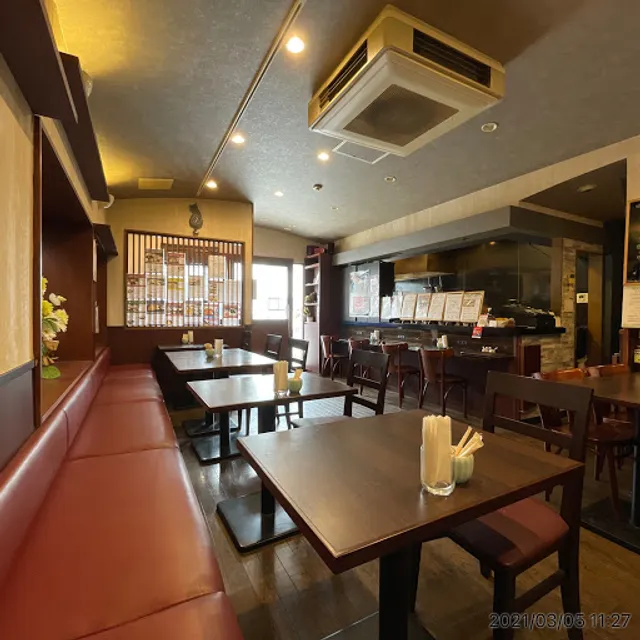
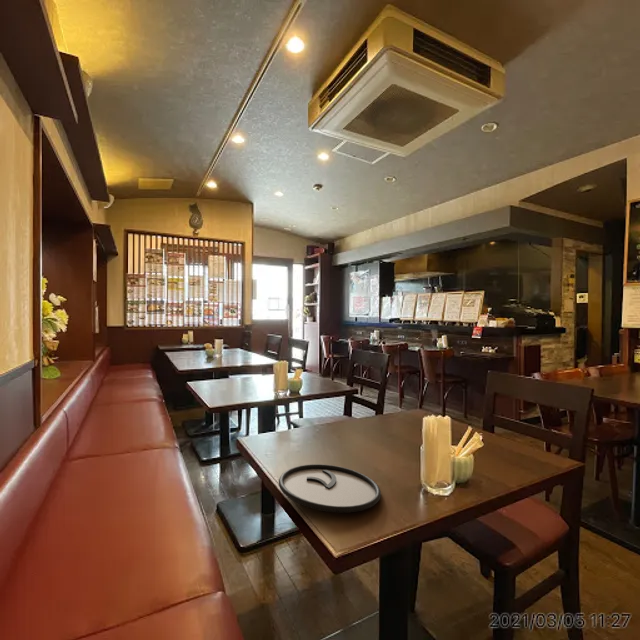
+ plate (329, 485)
